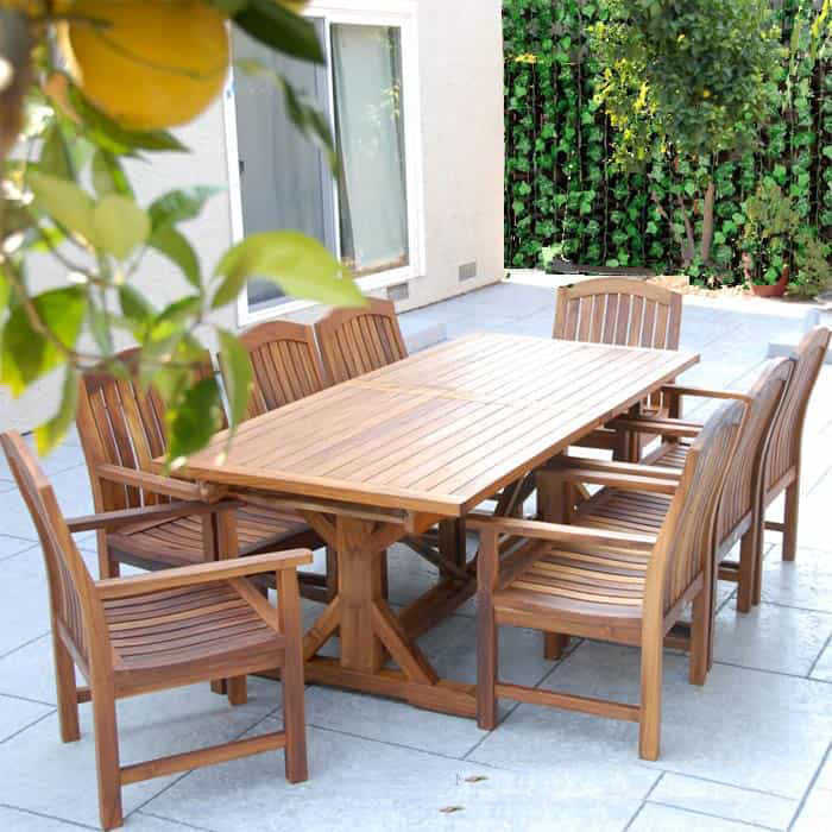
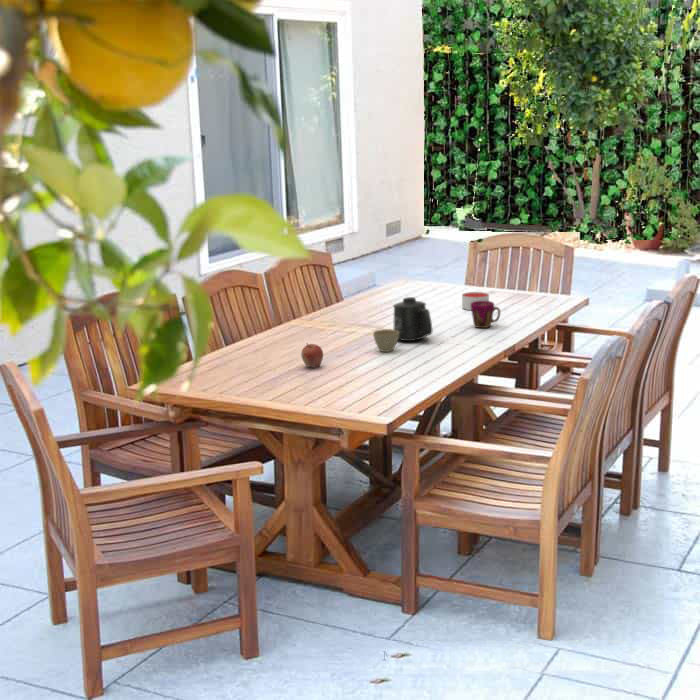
+ mug (415, 319)
+ cup (485, 314)
+ flower pot (386, 341)
+ candle (475, 300)
+ fruit (312, 354)
